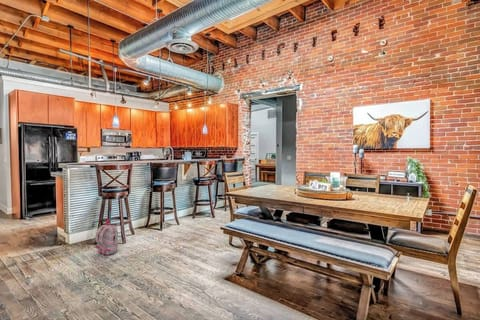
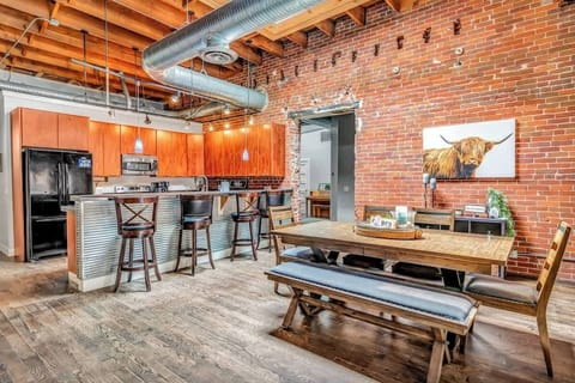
- backpack (106, 236)
